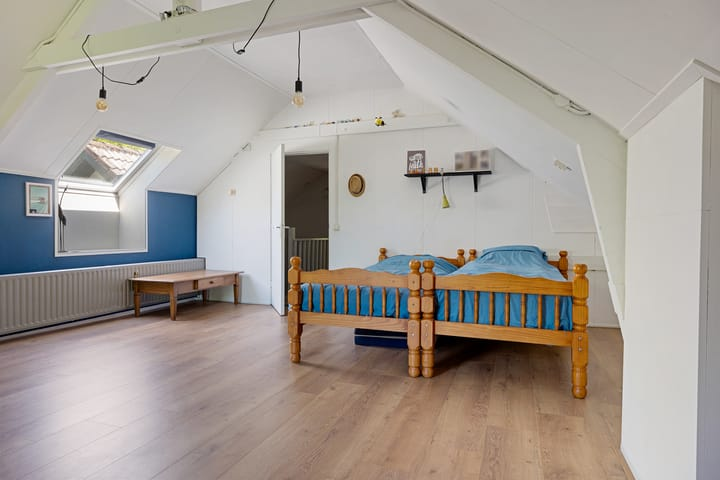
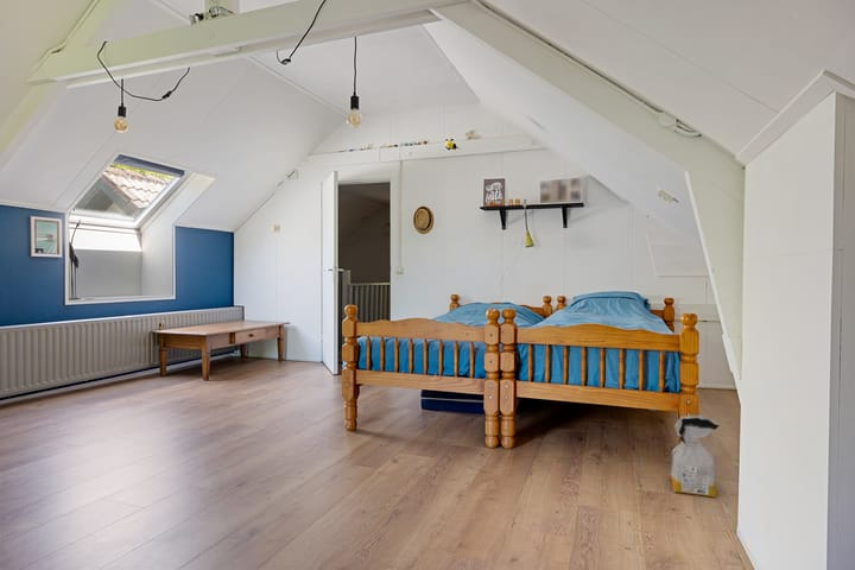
+ bag (694, 450)
